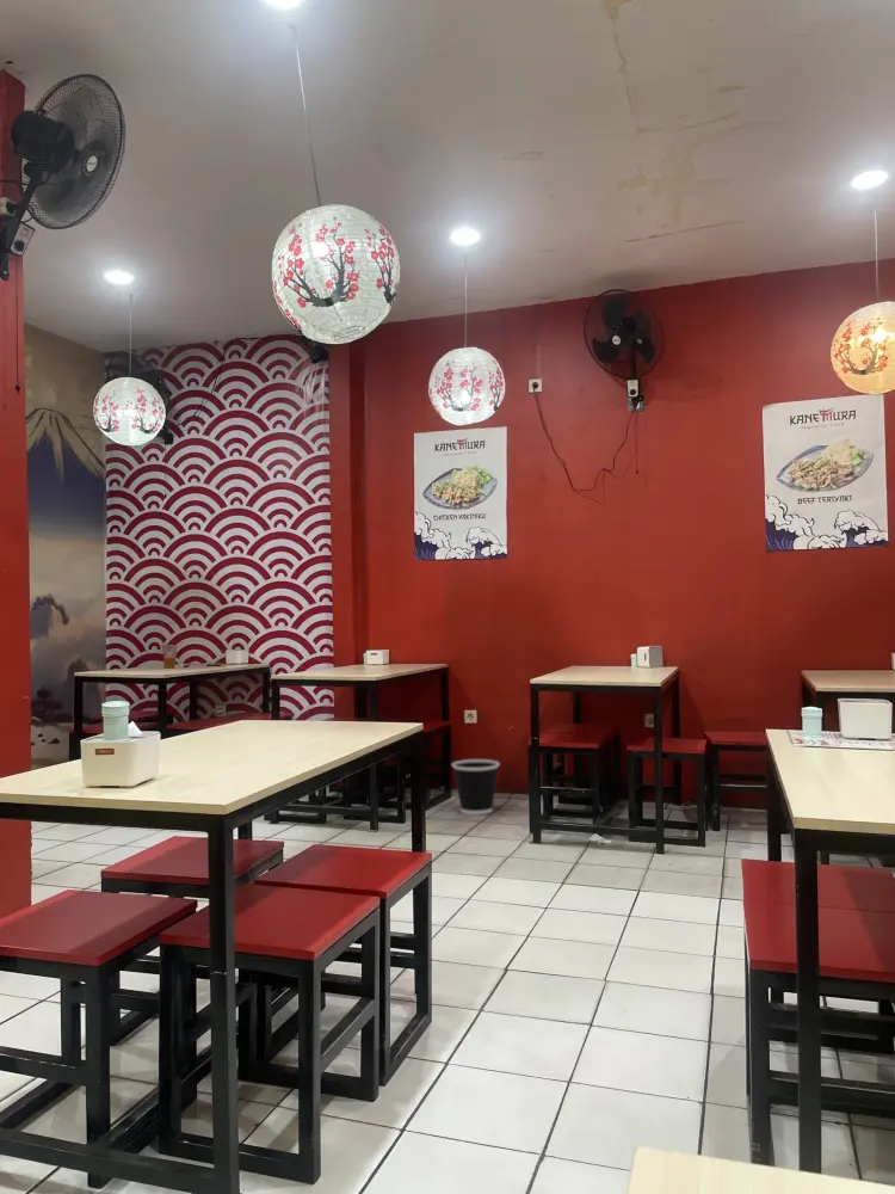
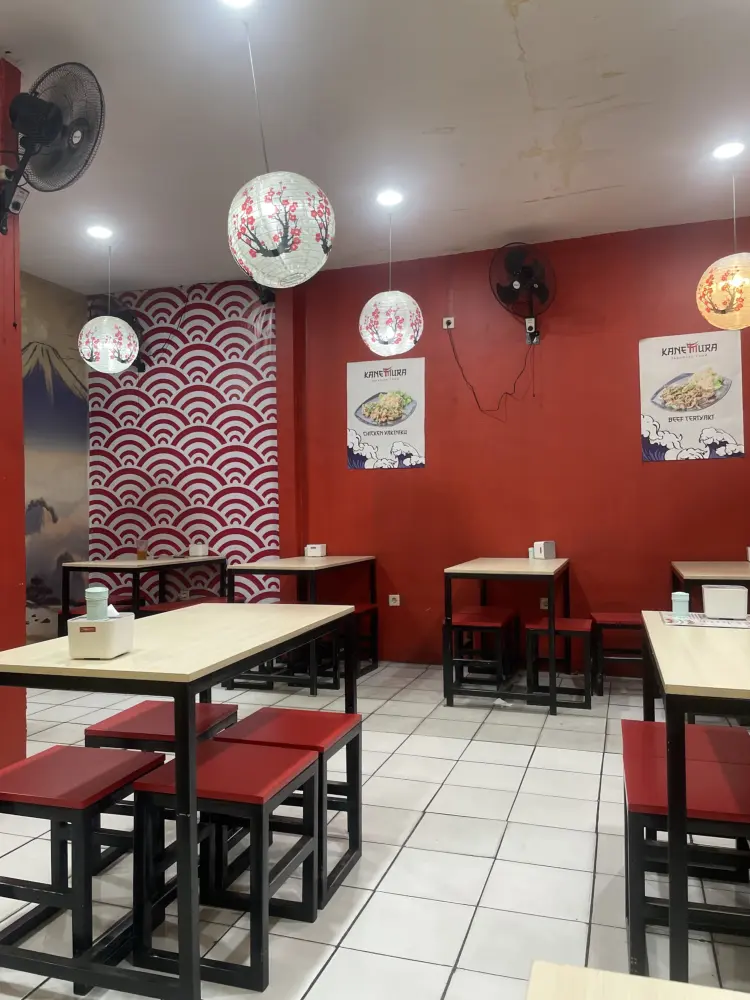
- wastebasket (476, 787)
